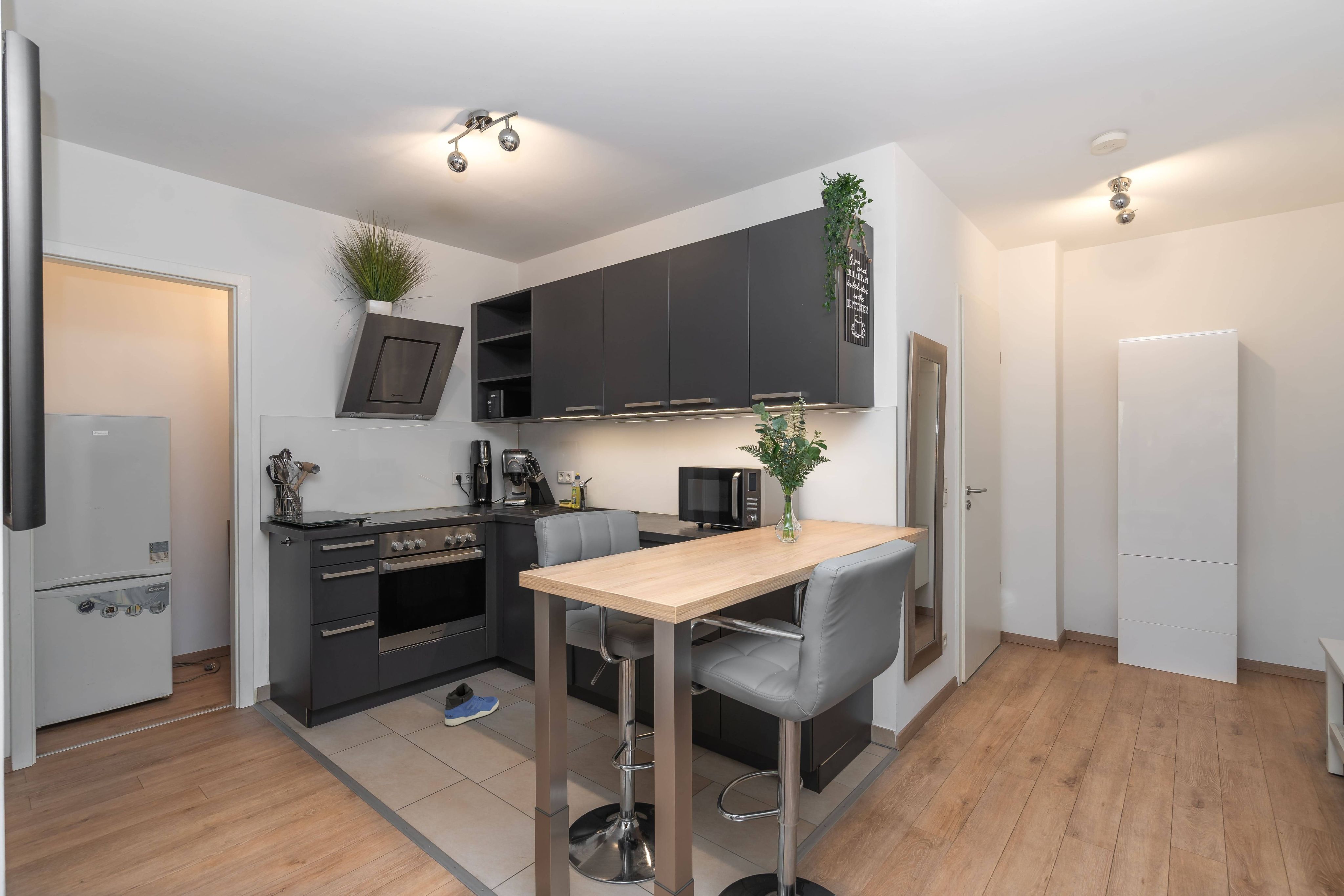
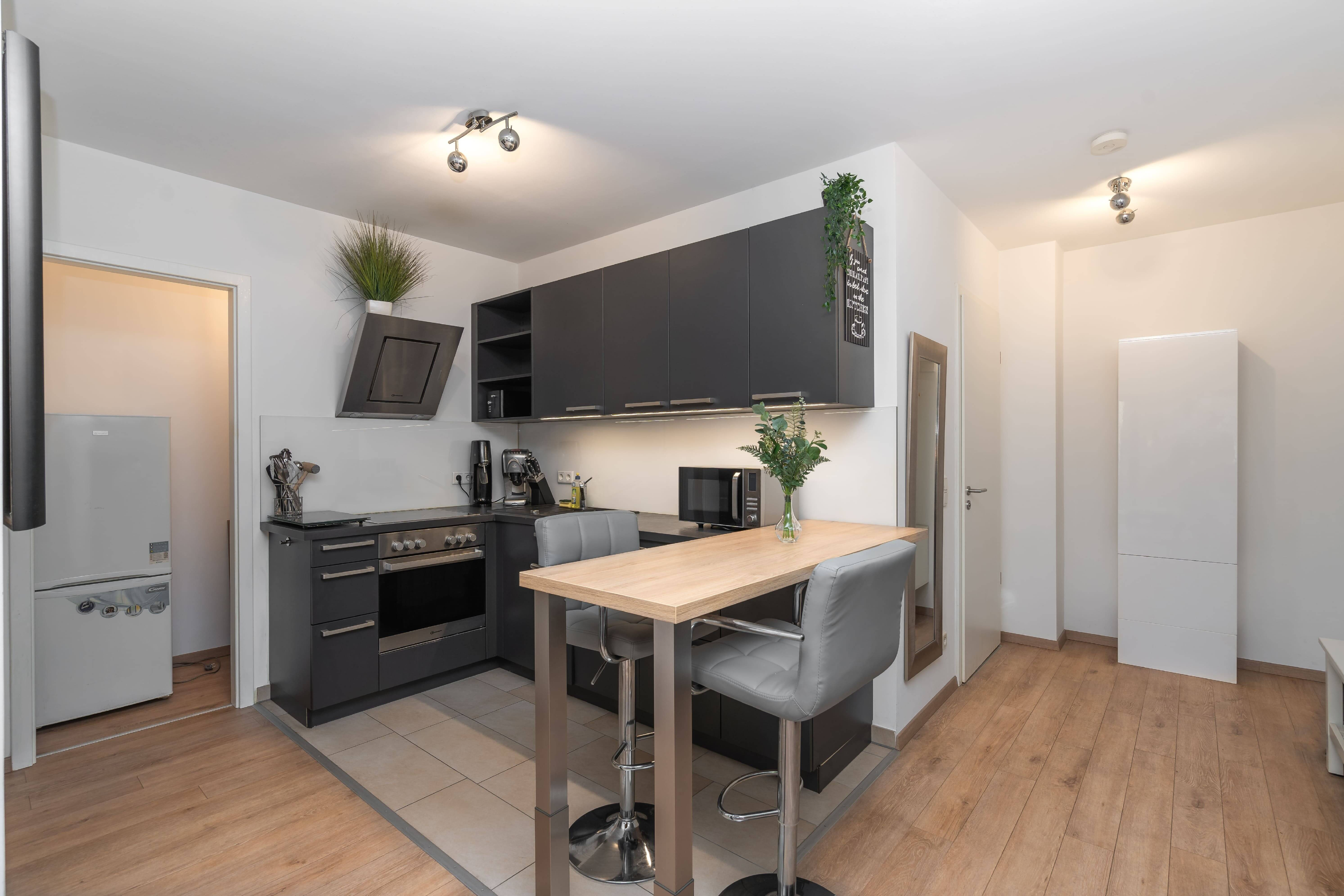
- sneaker (472, 698)
